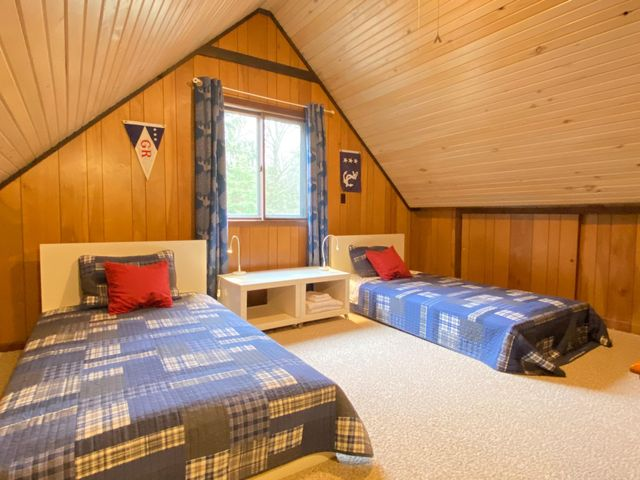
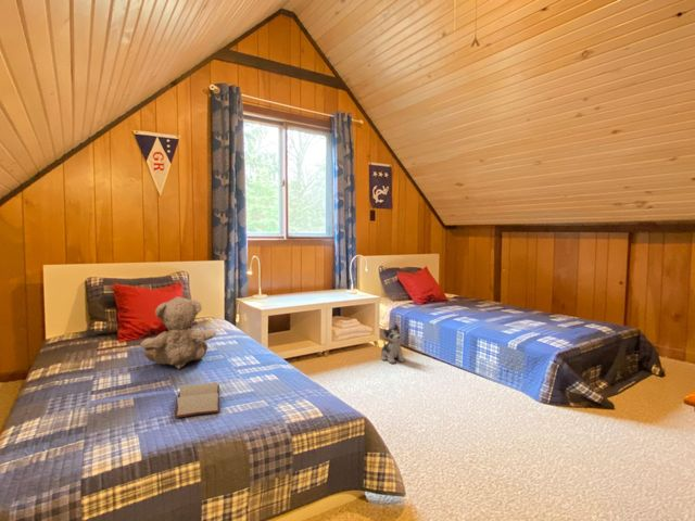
+ hardback book (199, 395)
+ teddy bear (177, 329)
+ plush toy (391, 340)
